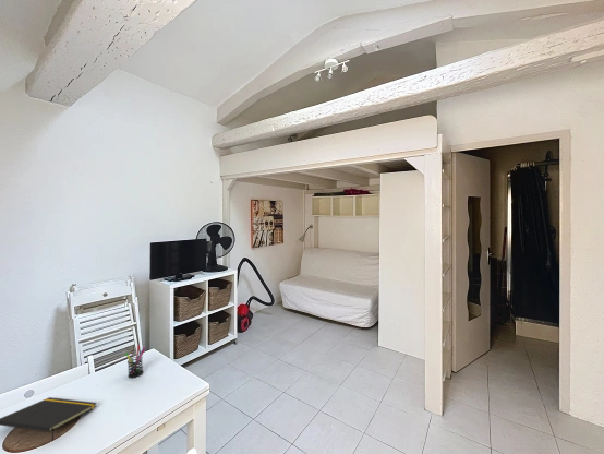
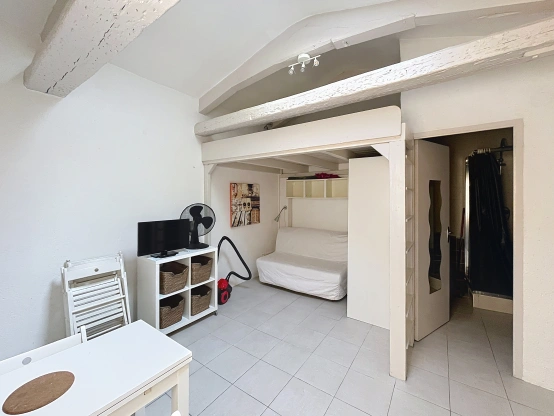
- pen holder (133, 360)
- notepad (49, 413)
